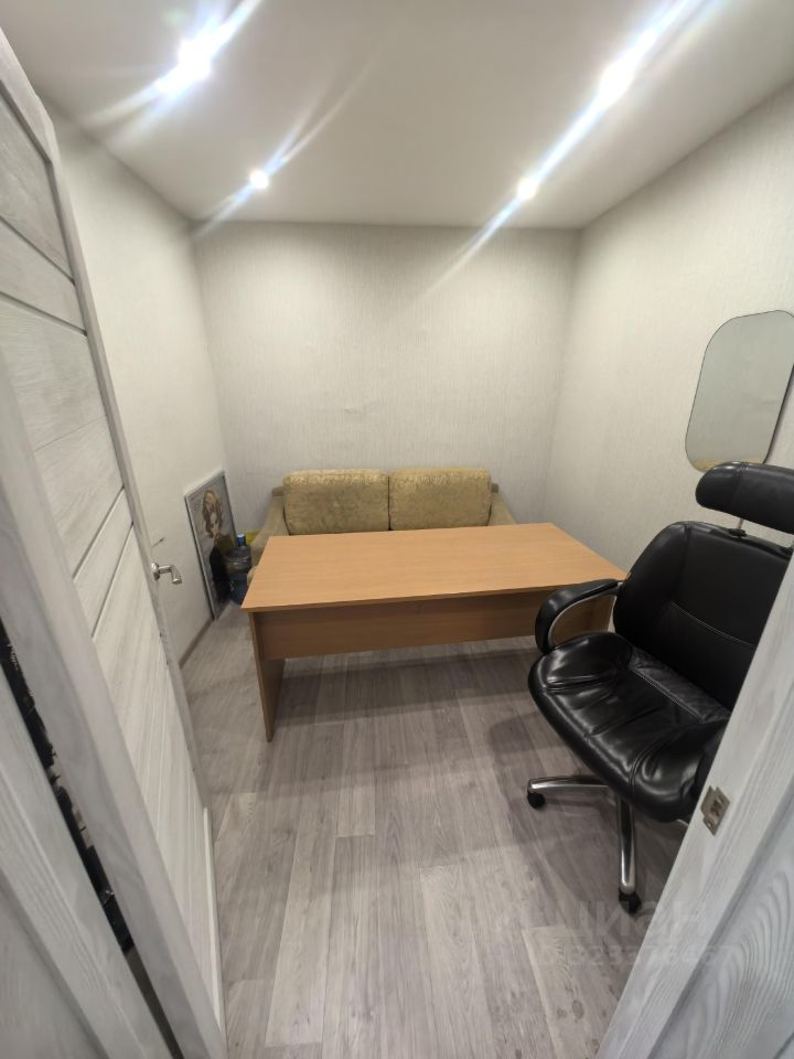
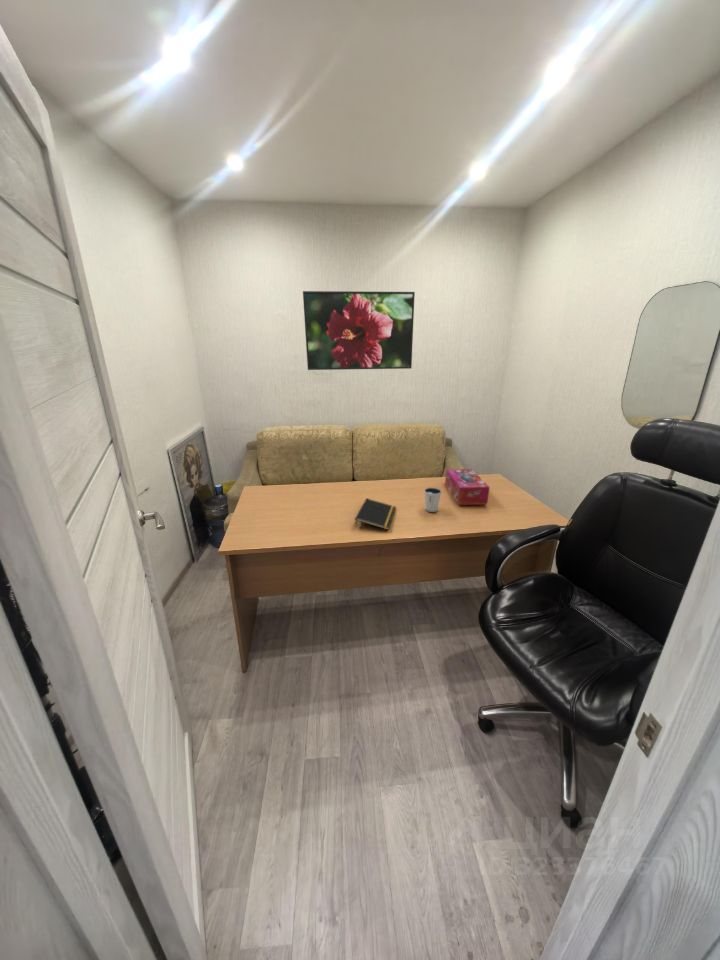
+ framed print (359, 331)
+ dixie cup (432, 500)
+ tissue box (465, 485)
+ notepad (376, 513)
